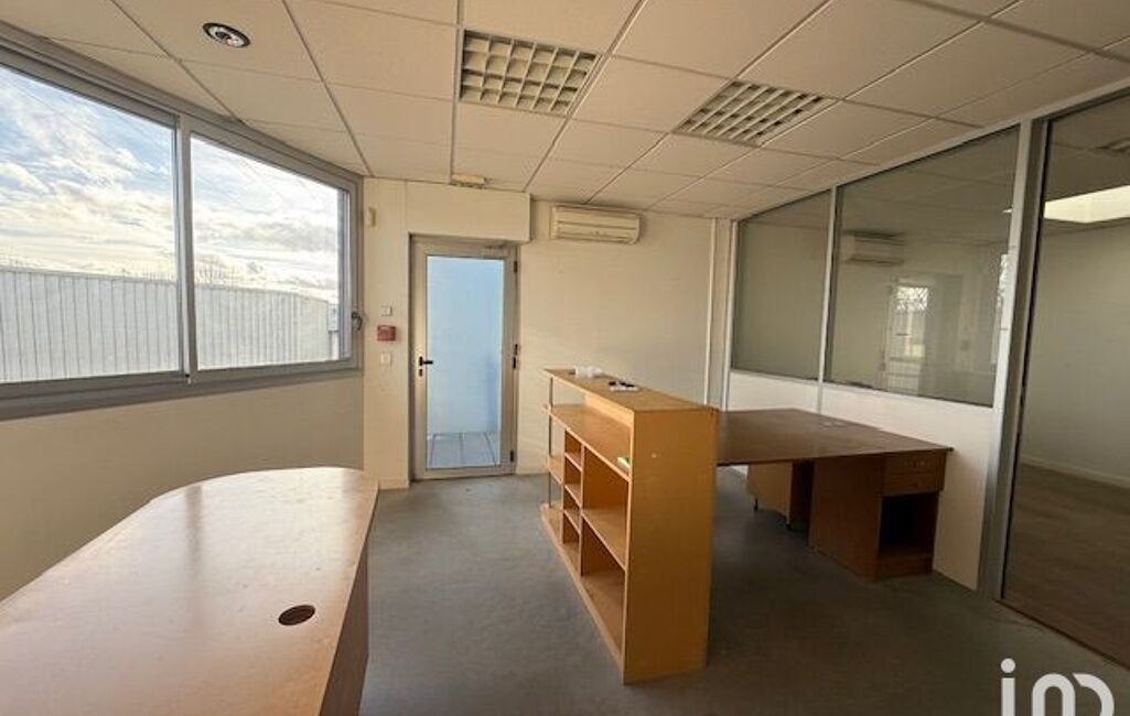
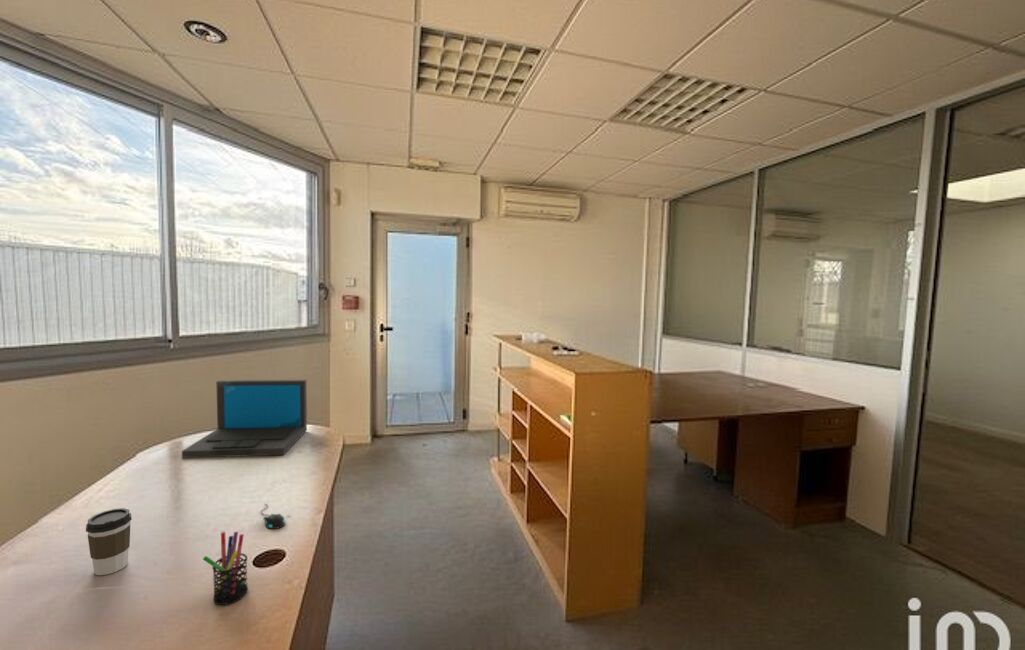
+ coffee cup (110, 541)
+ mouse (272, 514)
+ laptop (249, 415)
+ pen holder (225, 567)
